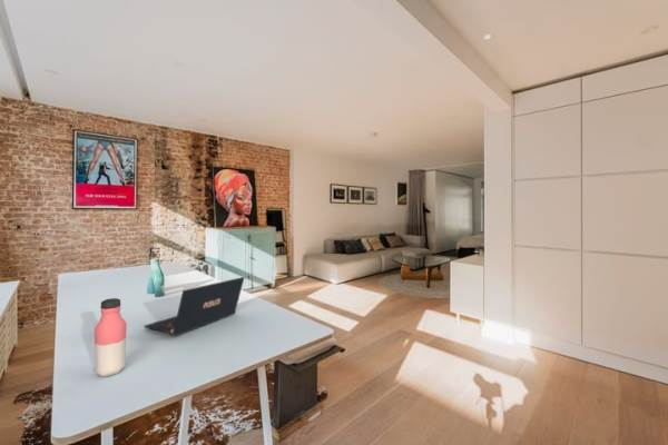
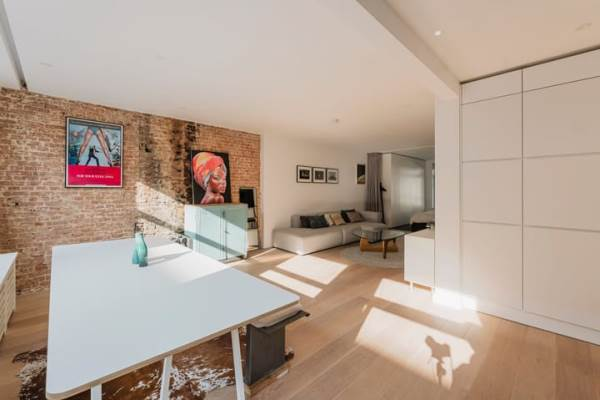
- laptop (197, 300)
- water bottle (110, 335)
